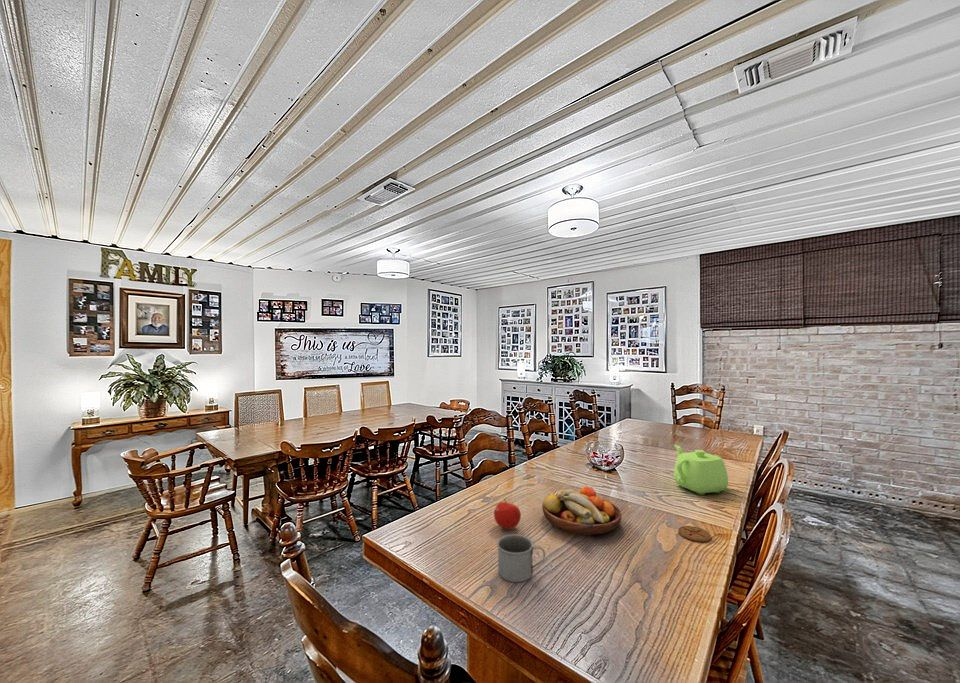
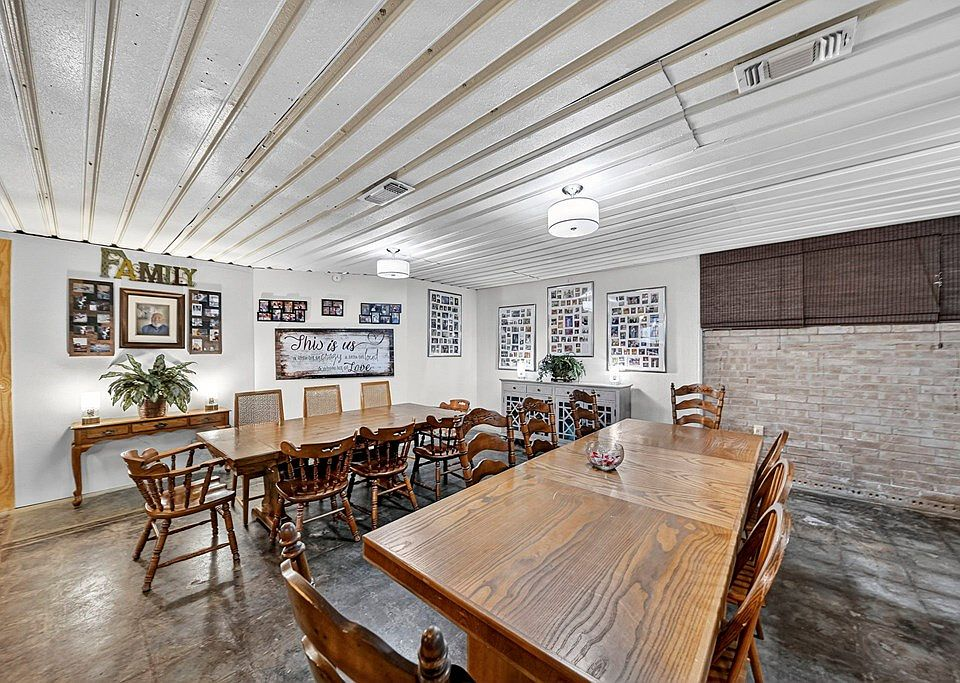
- coaster (694, 533)
- mug (518, 557)
- teapot (694, 467)
- fruit (507, 513)
- fruit bowl (581, 505)
